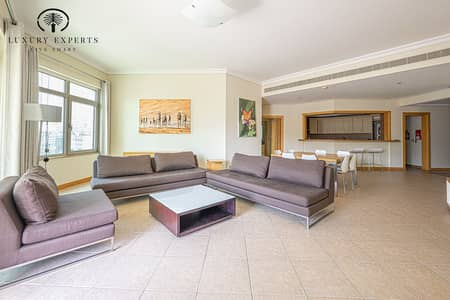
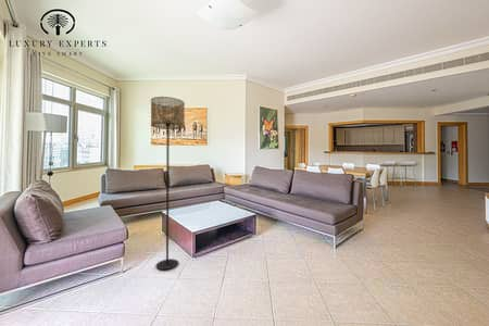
+ floor lamp (167, 183)
